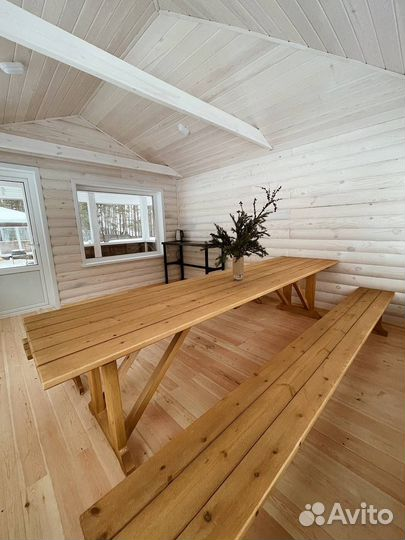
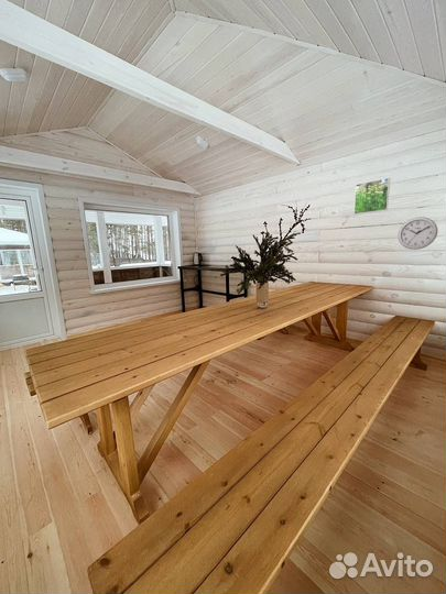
+ wall clock (416, 233)
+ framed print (371, 197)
